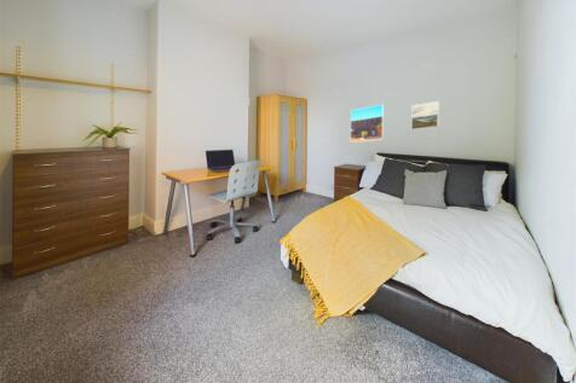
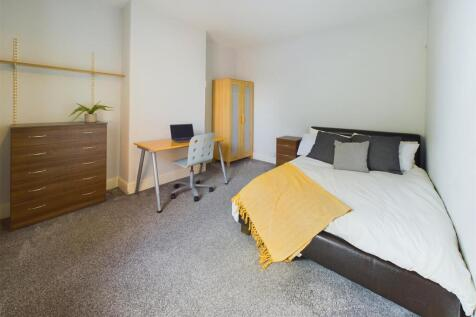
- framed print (365, 124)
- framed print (425, 116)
